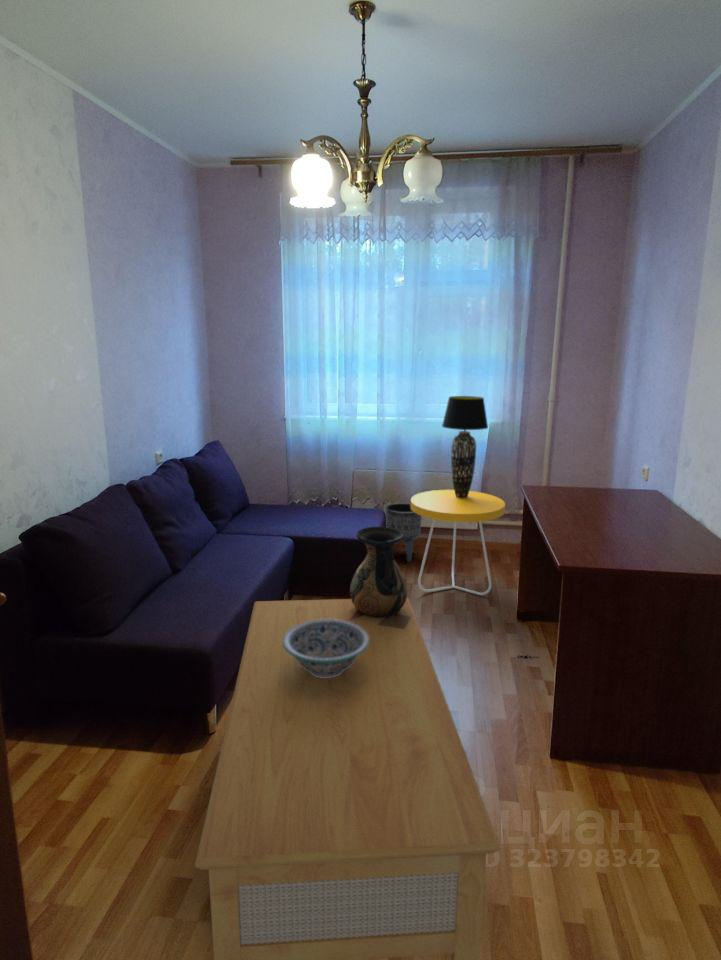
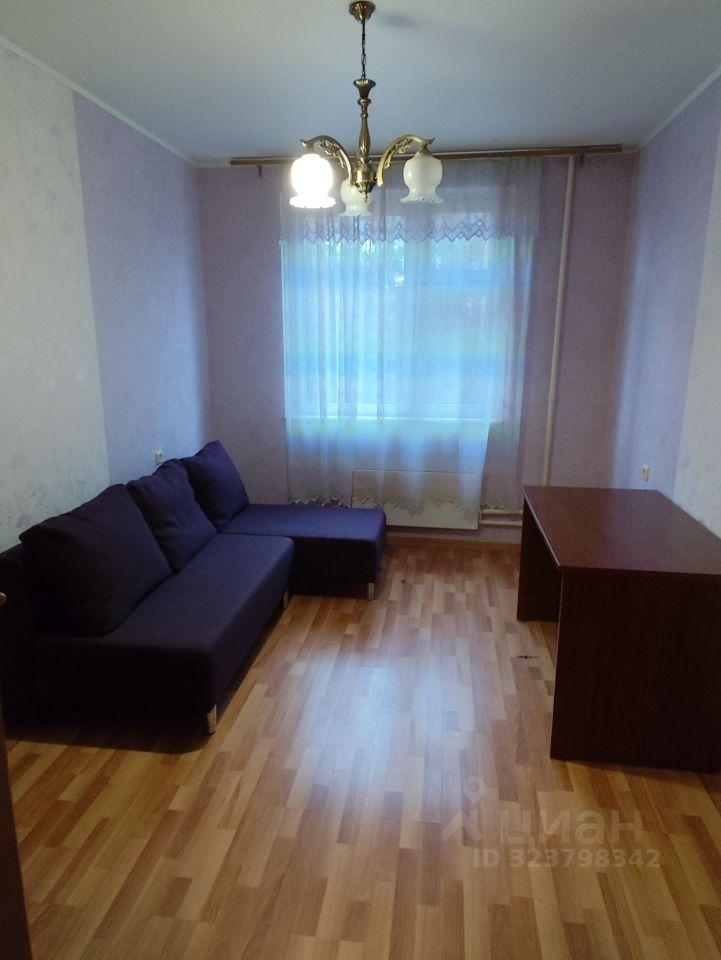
- side table (454, 545)
- planter (403, 532)
- table lamp (463, 447)
- vase (381, 572)
- coffee table (338, 746)
- decorative bowl (326, 652)
